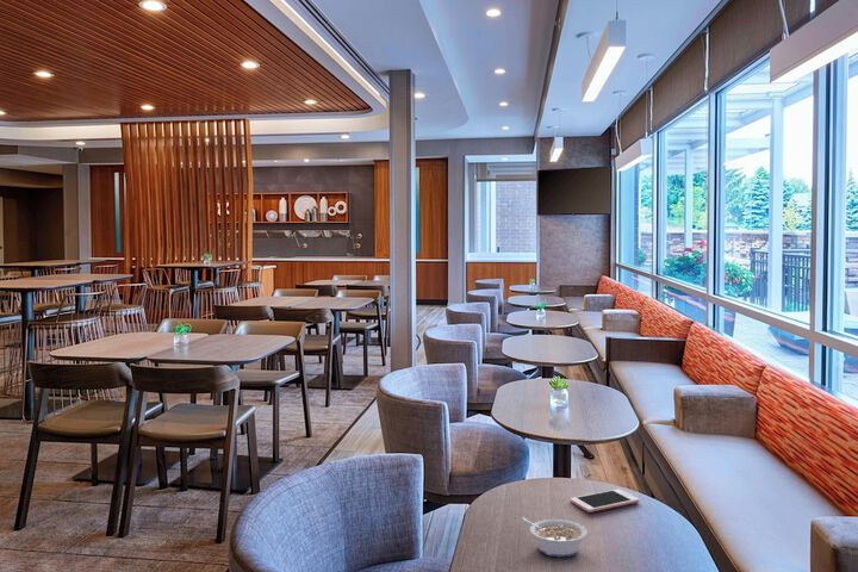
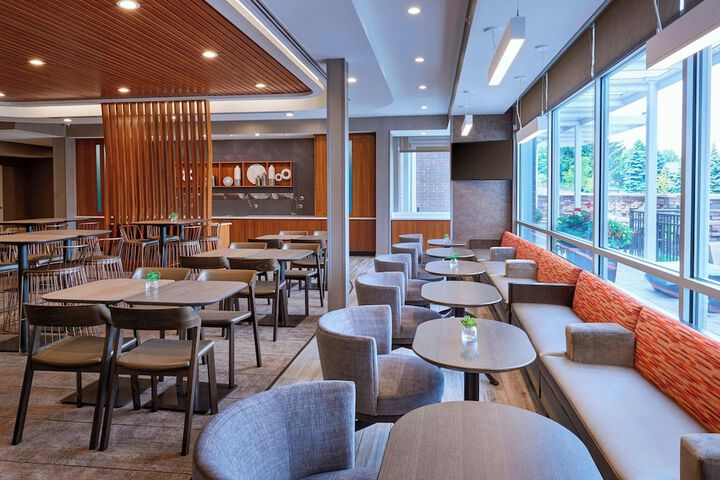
- legume (555, 537)
- cell phone (604, 499)
